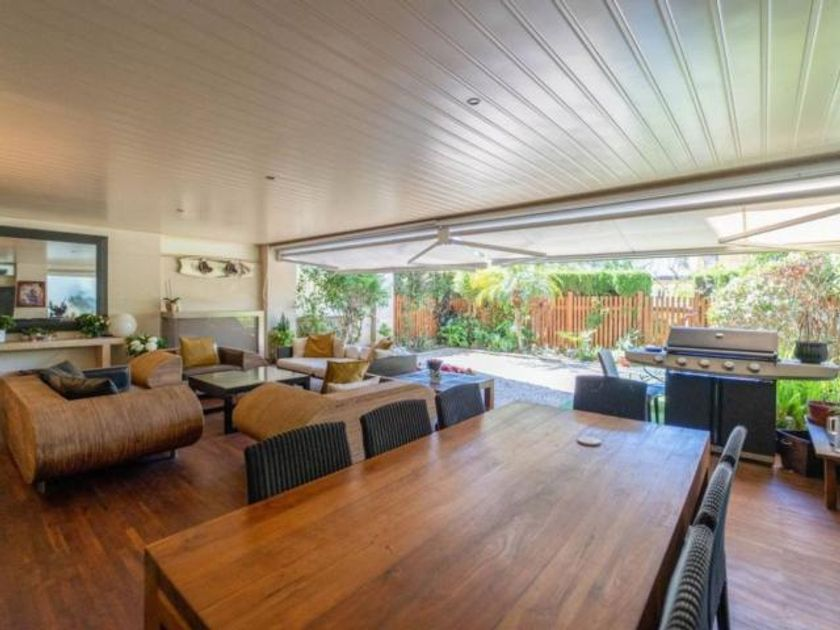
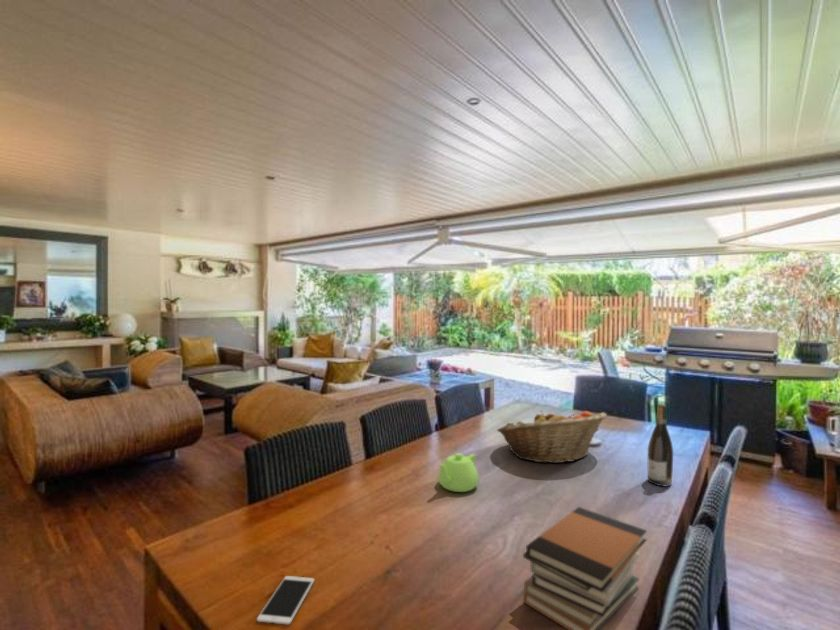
+ book stack (586, 565)
+ smartphone (287, 598)
+ fruit basket (552, 430)
+ teapot (456, 470)
+ wine bottle (660, 443)
